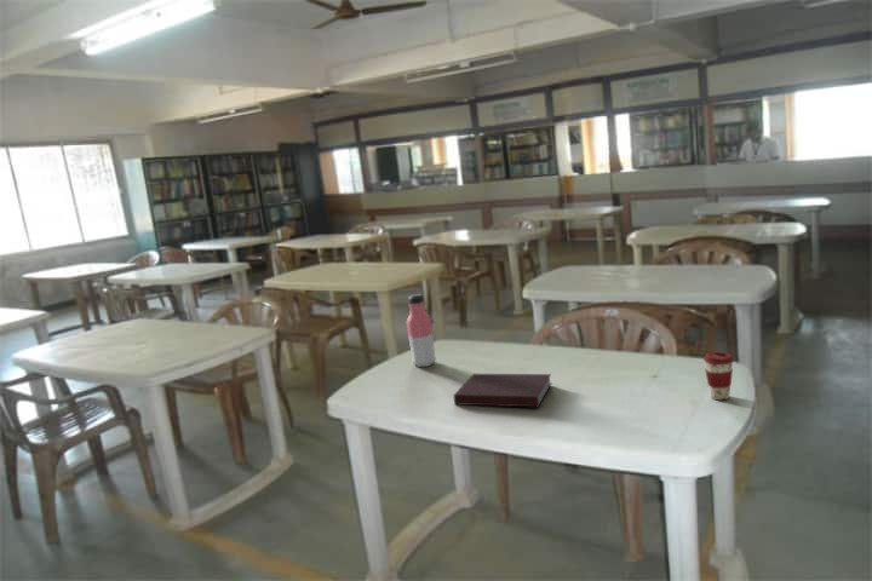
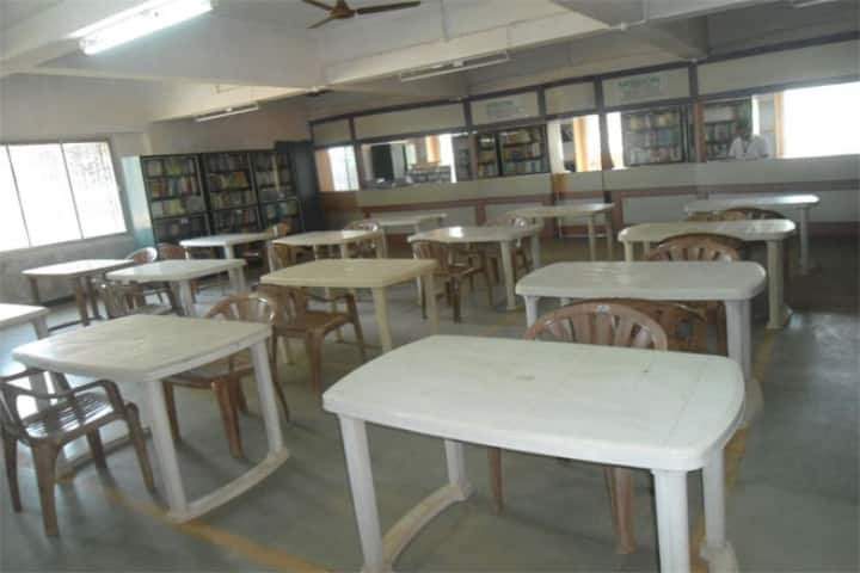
- water bottle (419, 329)
- notebook (503, 389)
- coffee cup (718, 375)
